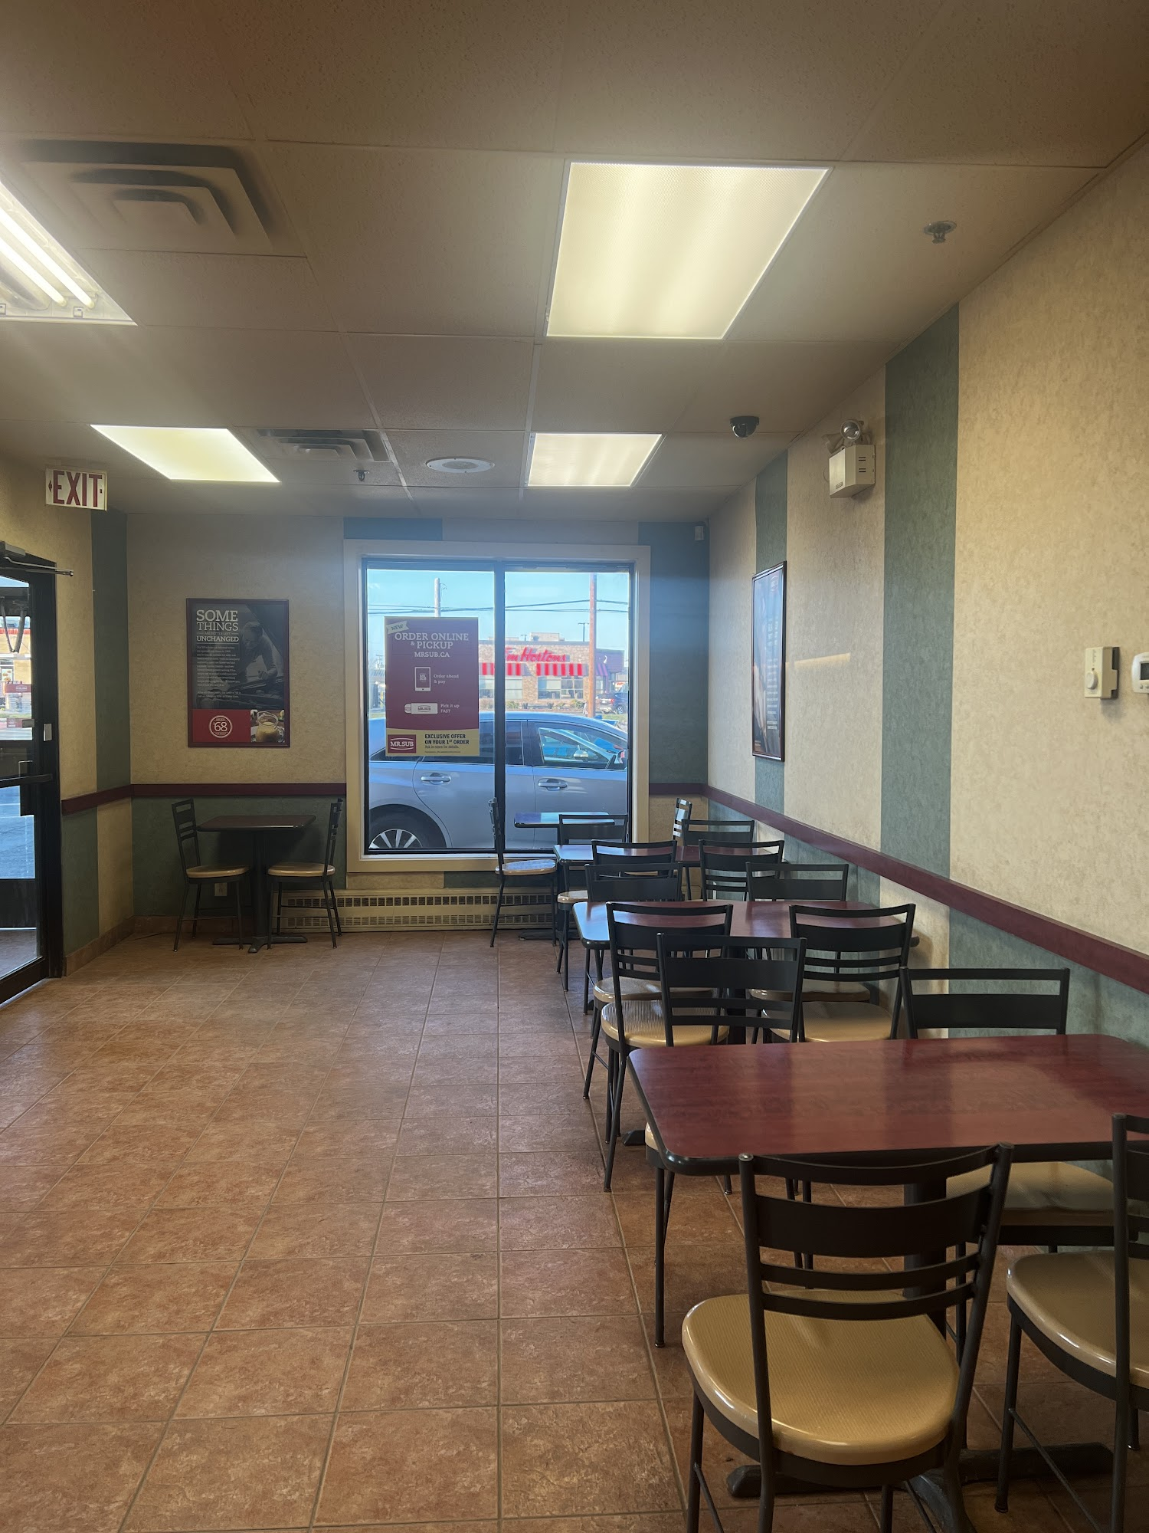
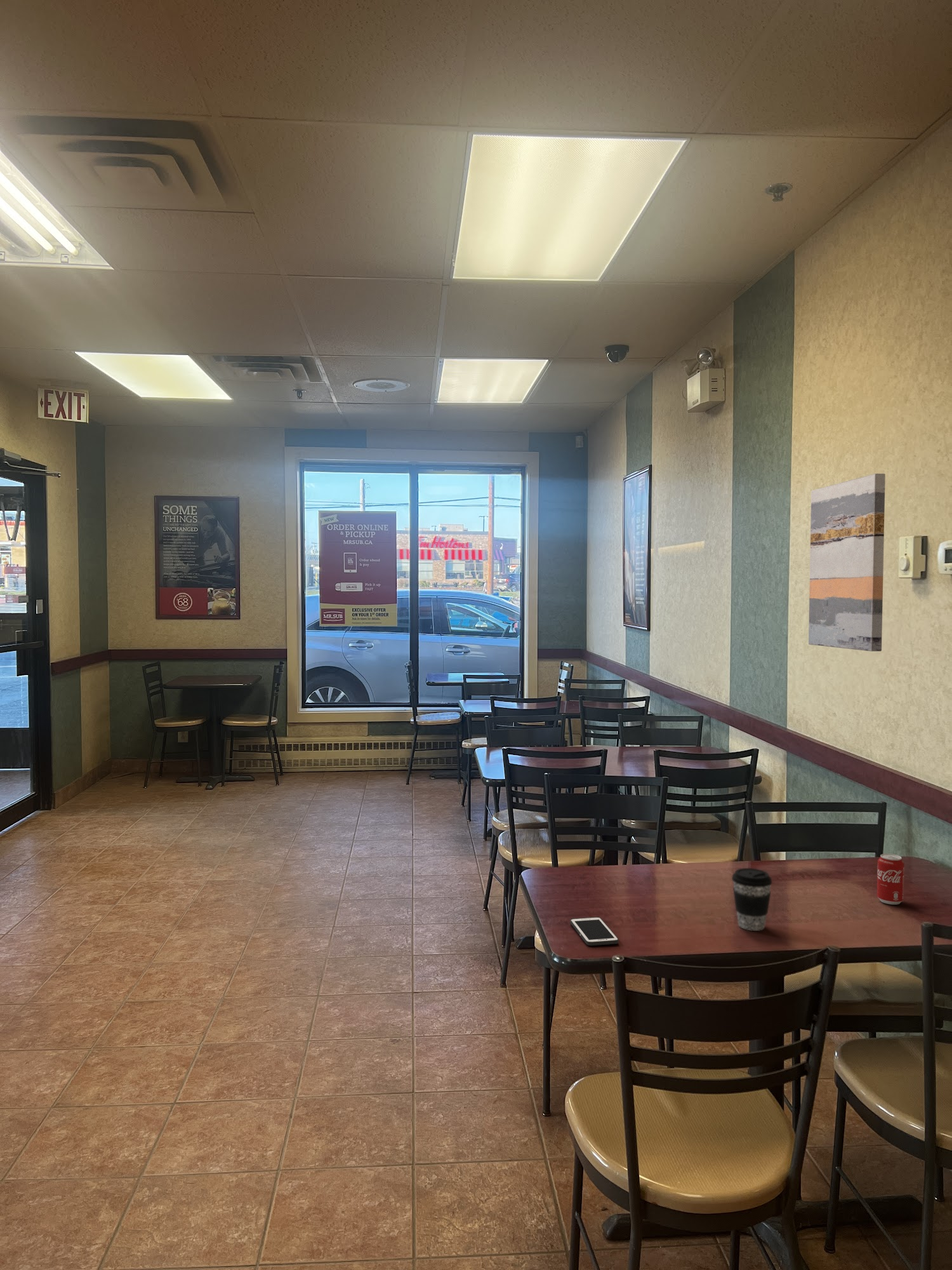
+ coffee cup (751, 899)
+ beverage can (890, 879)
+ cell phone (593, 931)
+ wall art (843, 565)
